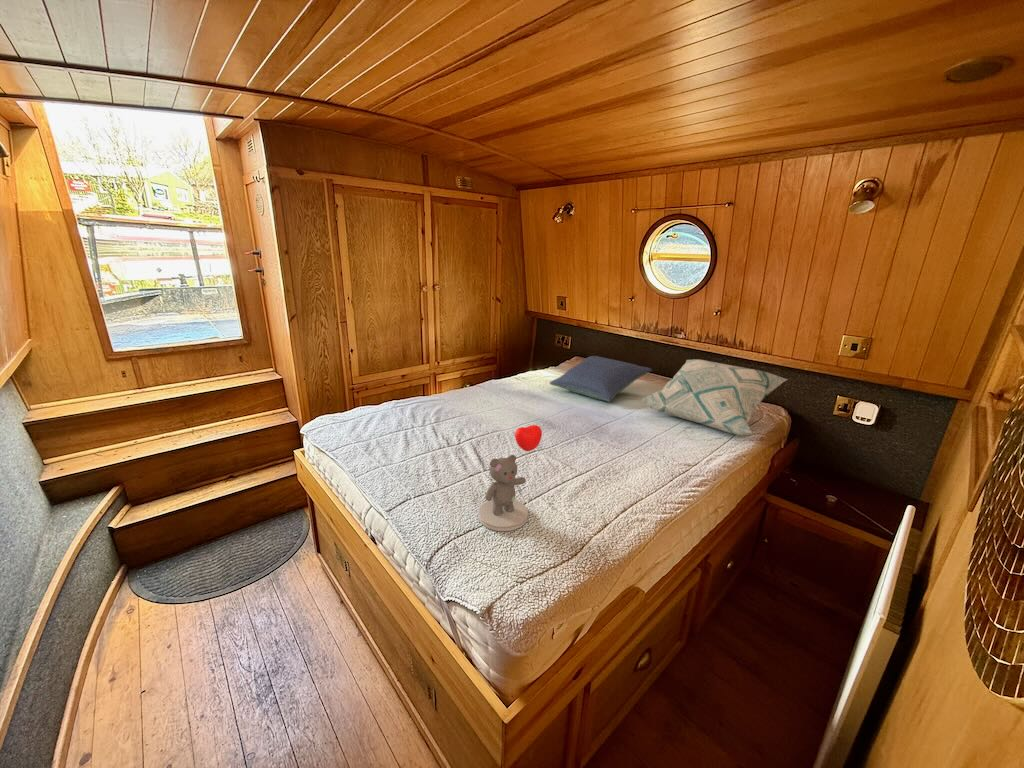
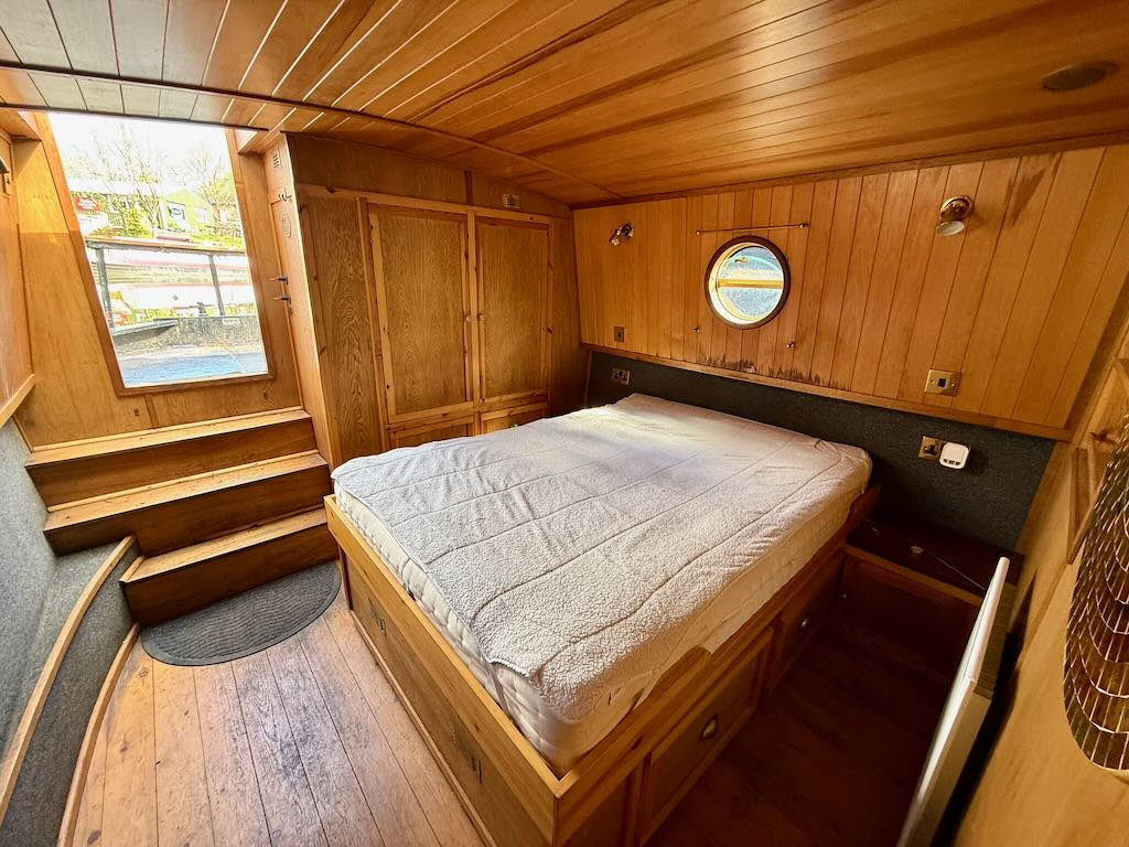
- teddy bear (510, 473)
- pillow (599, 376)
- decorative pillow (713, 392)
